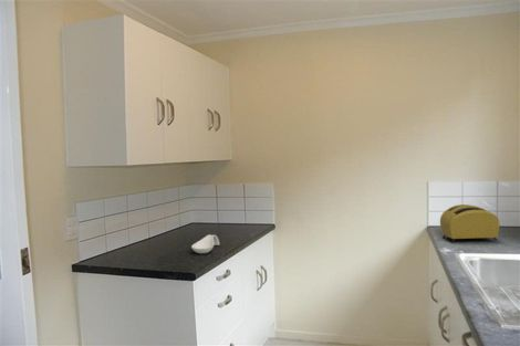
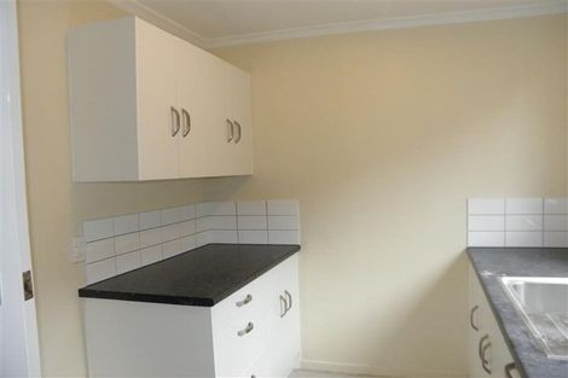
- spoon rest (207, 243)
- toaster (469, 222)
